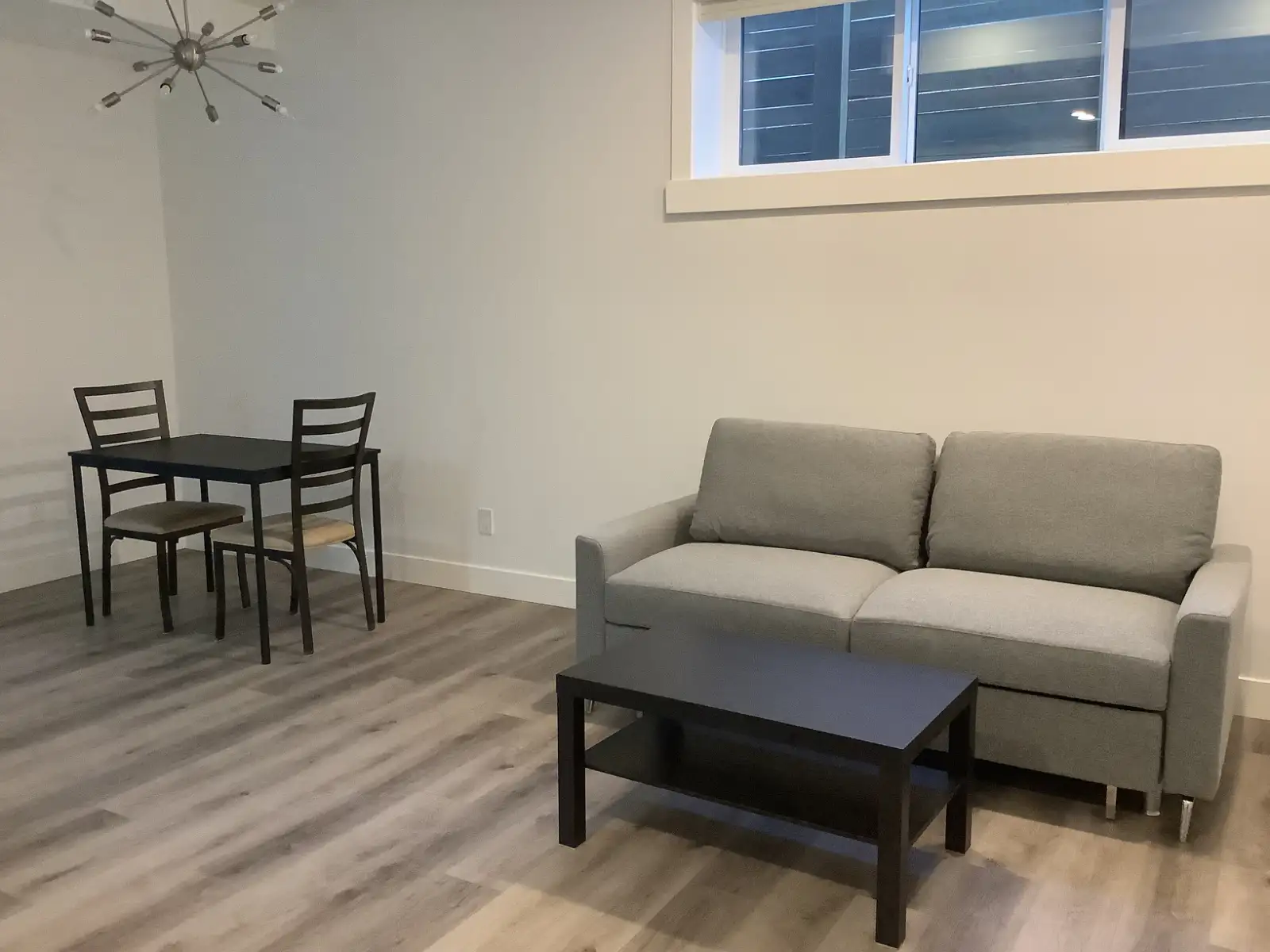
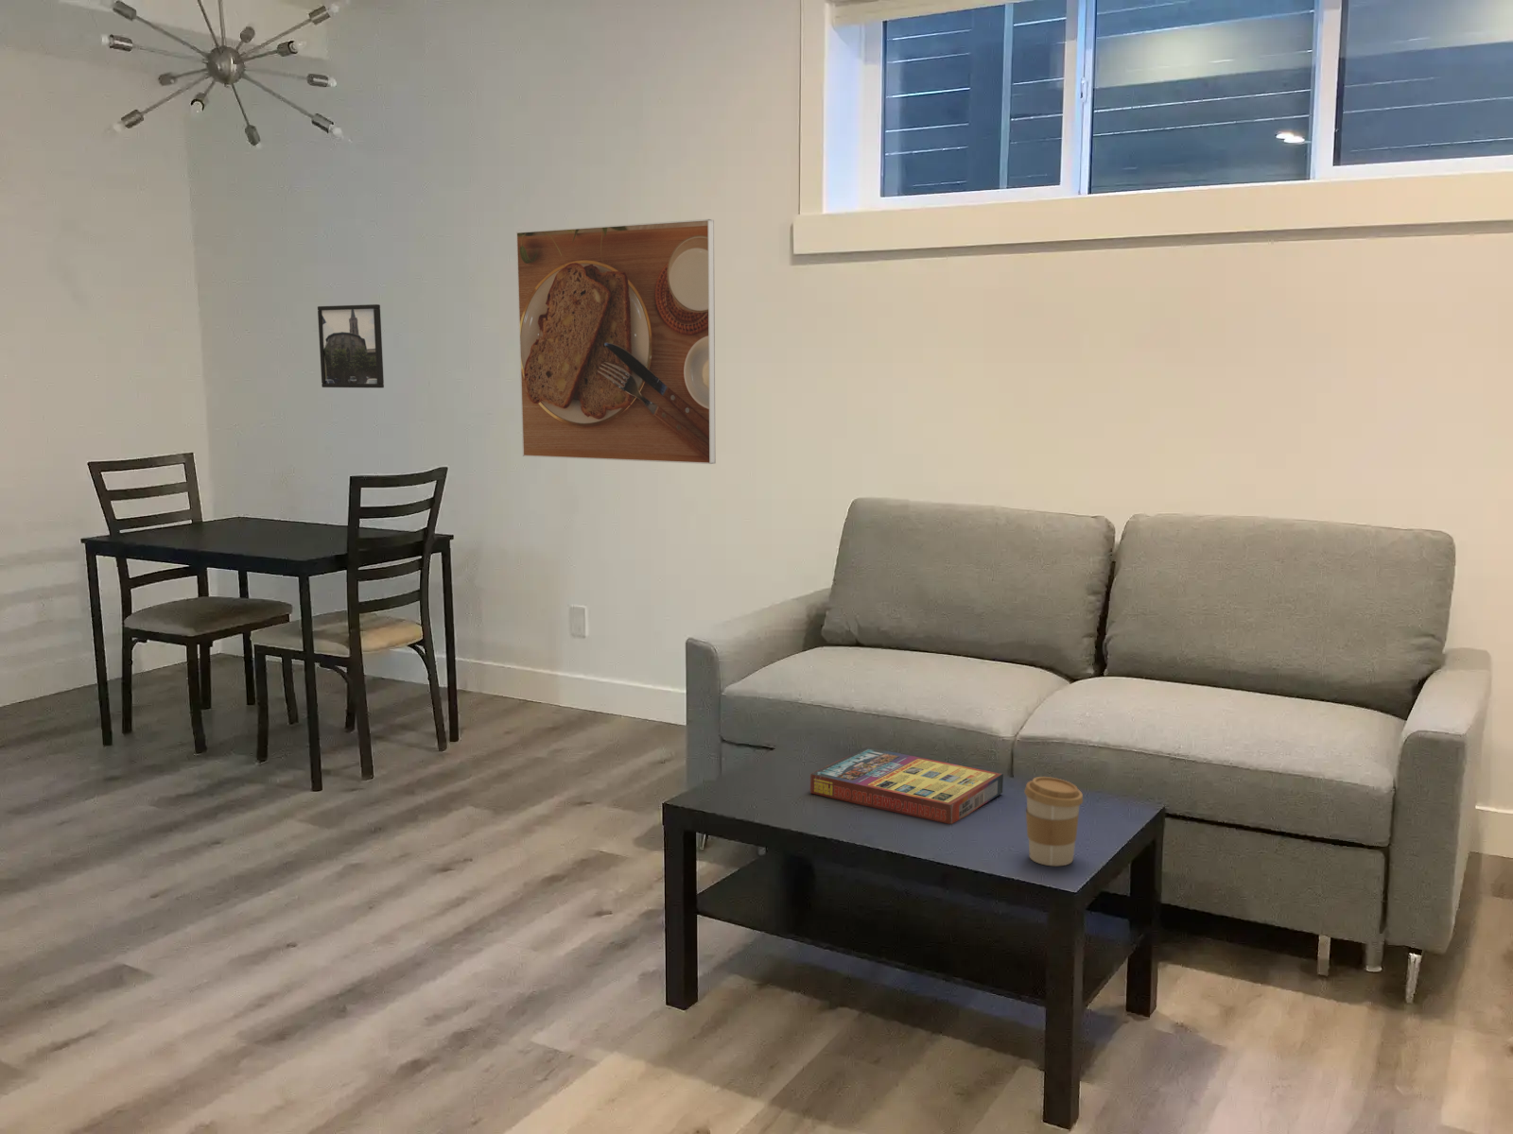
+ coffee cup (1052, 820)
+ game compilation box (905, 784)
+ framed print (350, 345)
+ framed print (612, 344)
